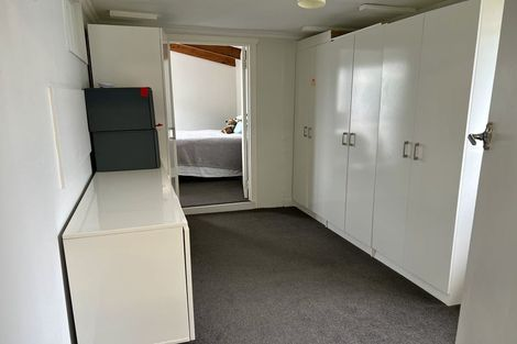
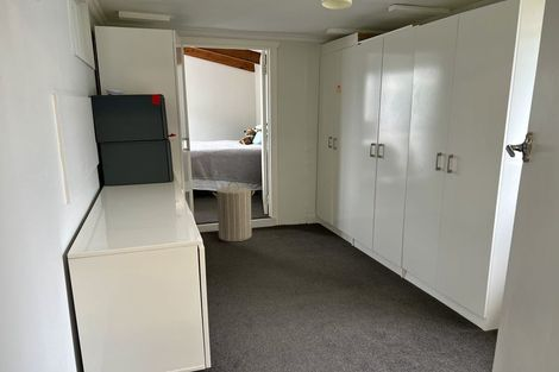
+ laundry hamper (234, 209)
